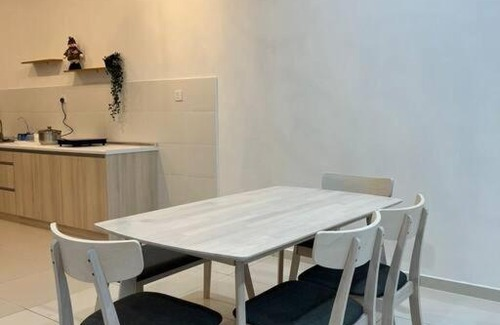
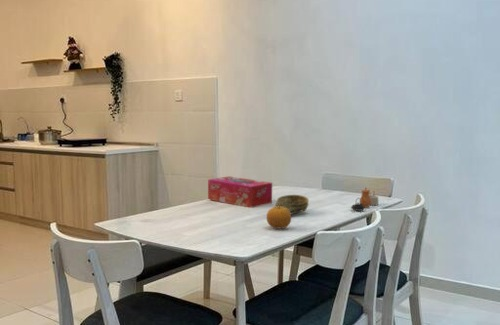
+ decorative bowl (287, 205)
+ teapot (365, 197)
+ fruit (278, 215)
+ tissue box (239, 191)
